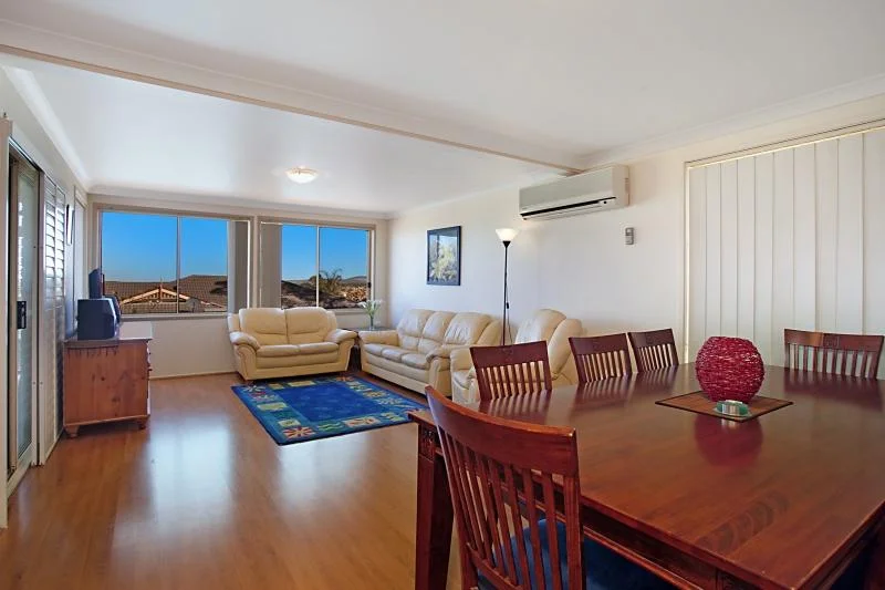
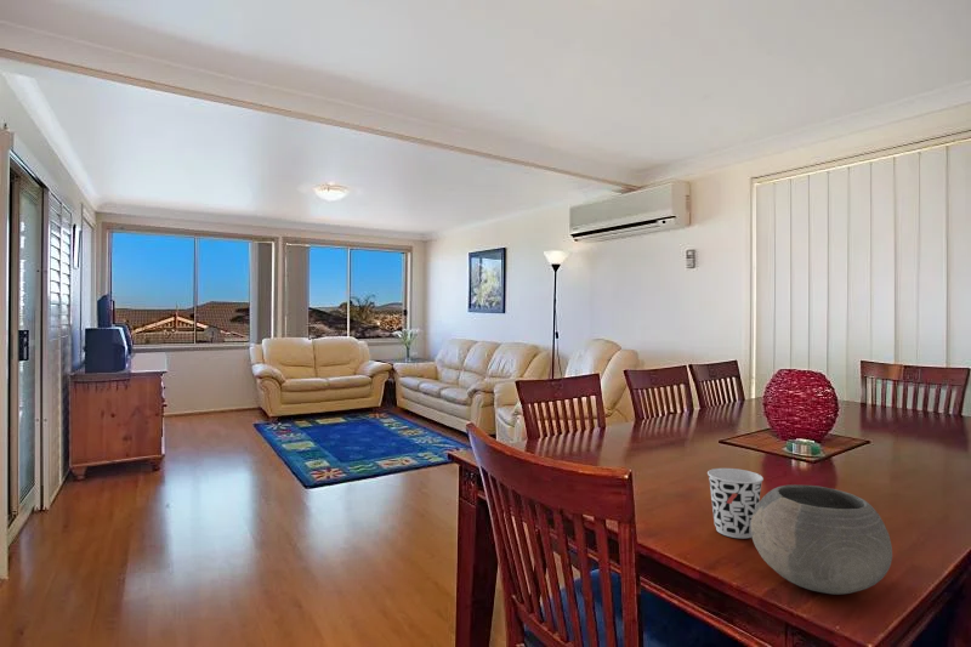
+ bowl (817, 538)
+ cup (734, 503)
